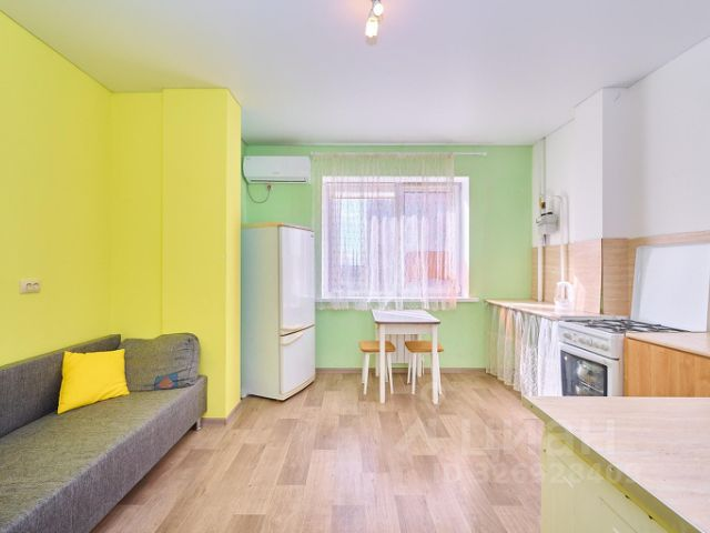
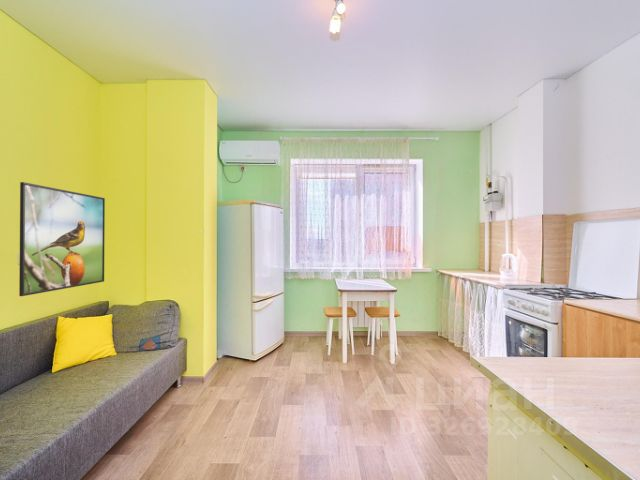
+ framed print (68, 239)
